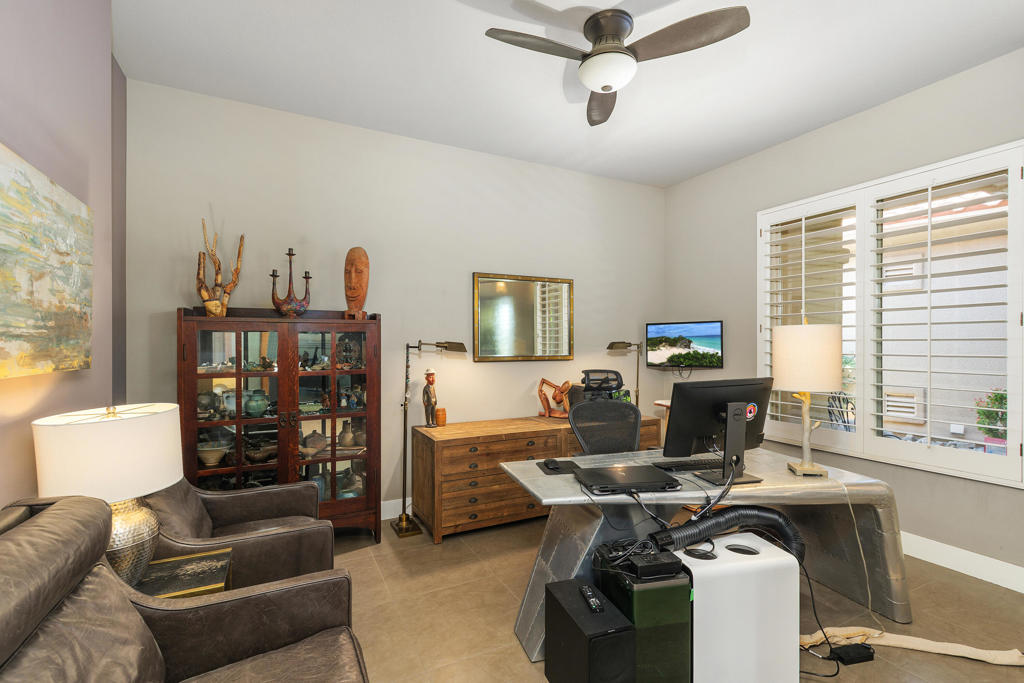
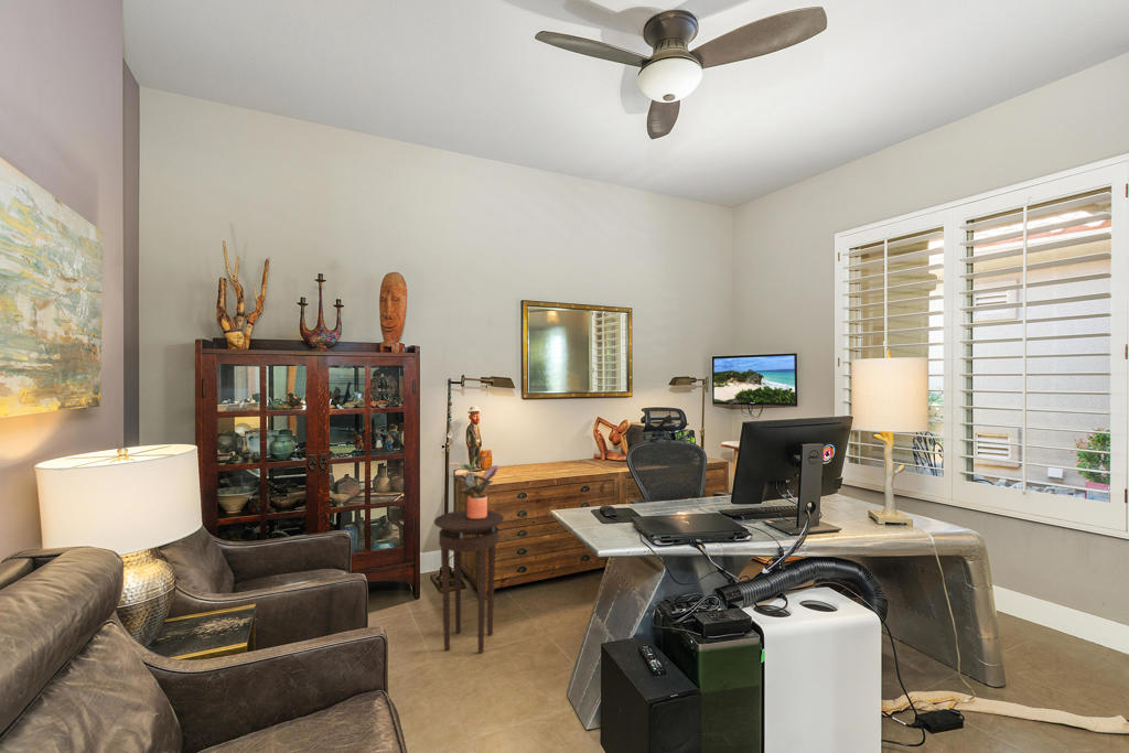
+ stool (460, 580)
+ potted plant (471, 483)
